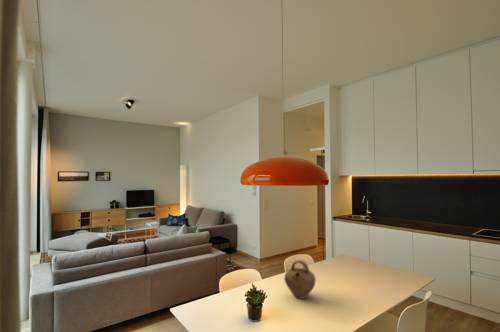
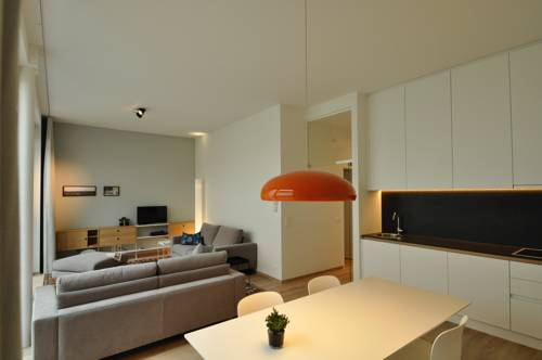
- jug (300, 277)
